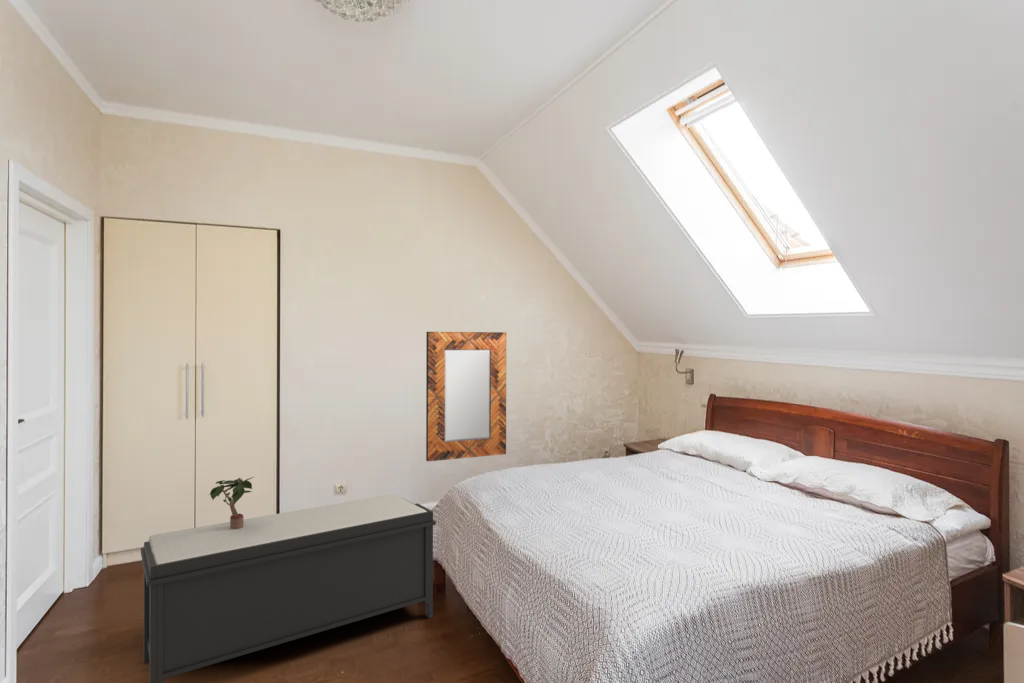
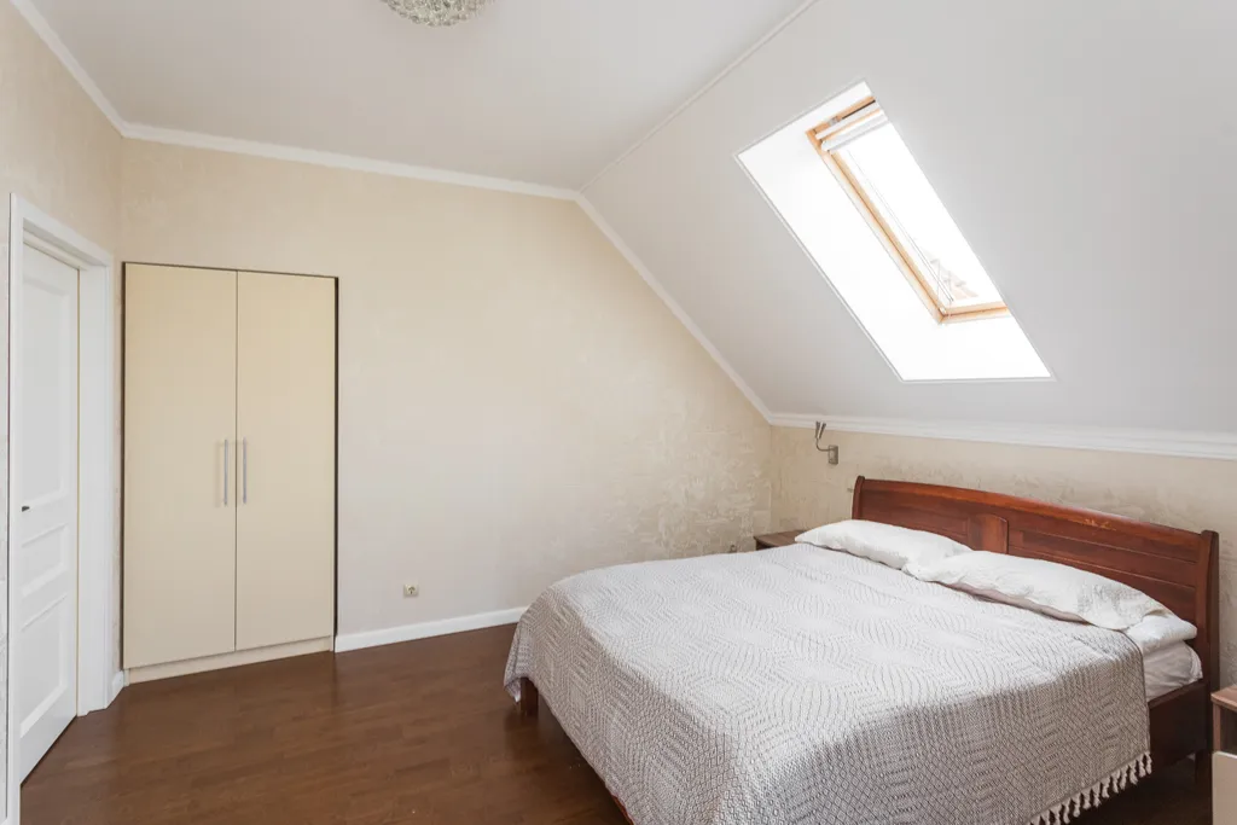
- home mirror (467, 394)
- bench (298, 579)
- potted plant (232, 503)
